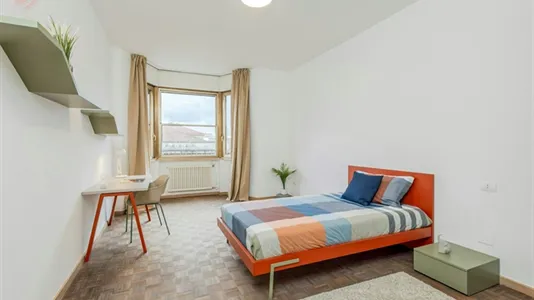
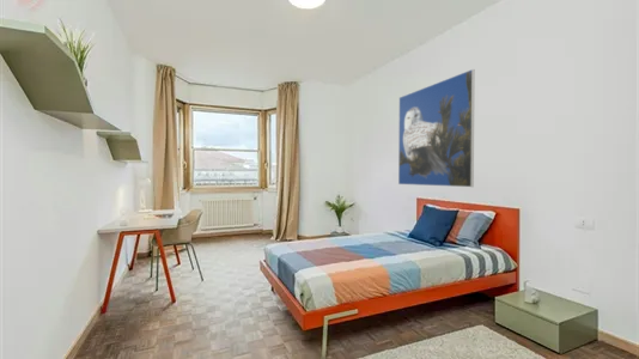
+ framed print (431, 135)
